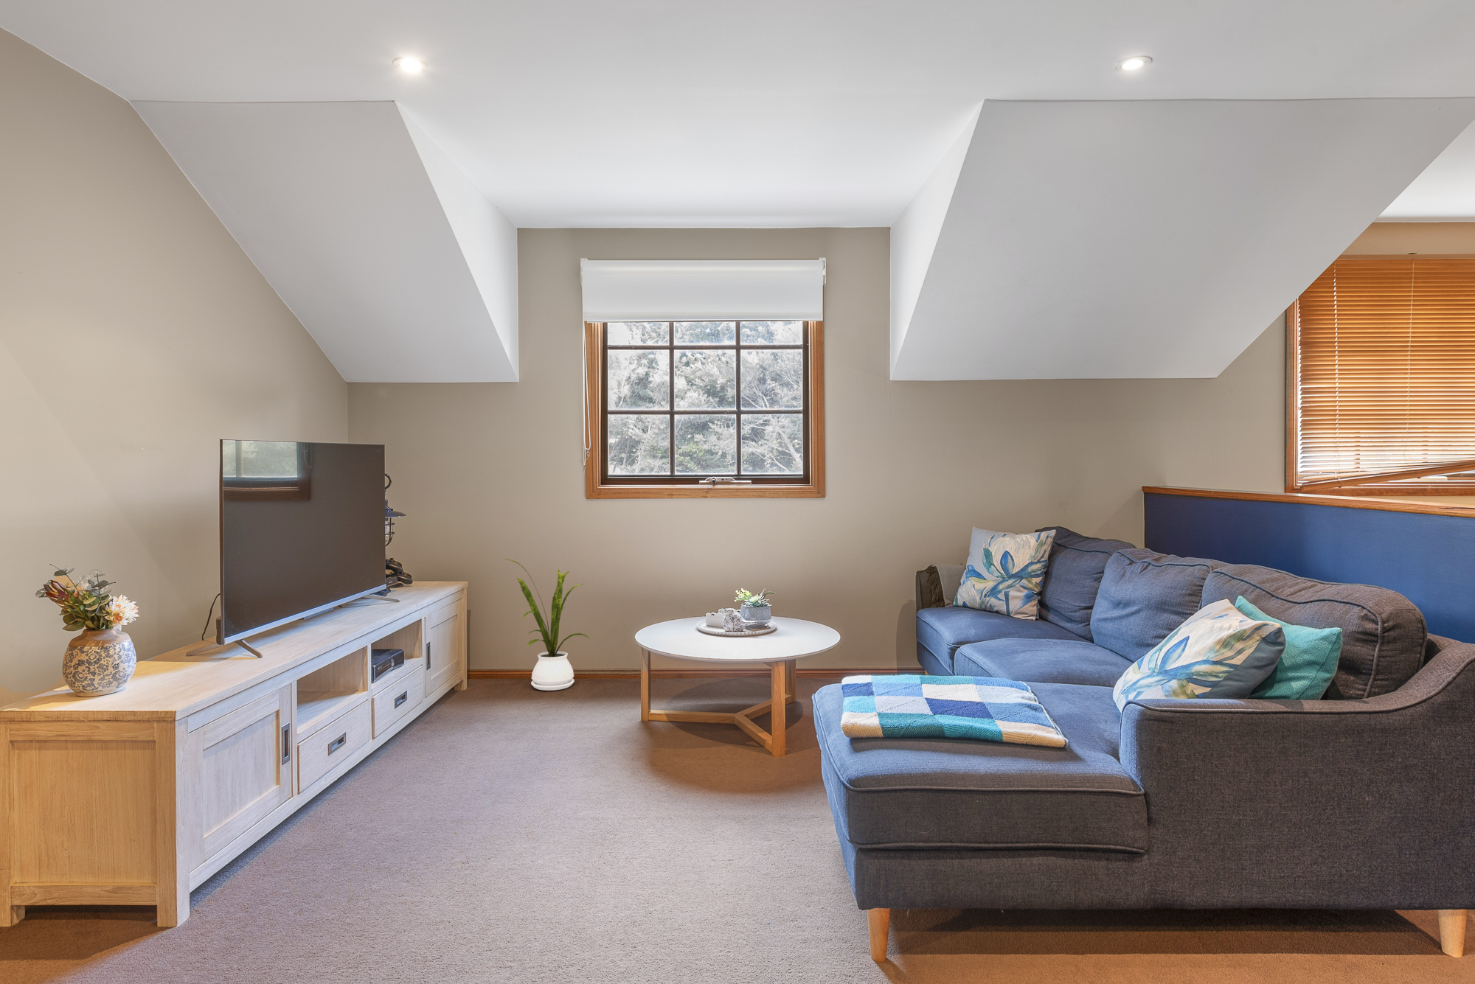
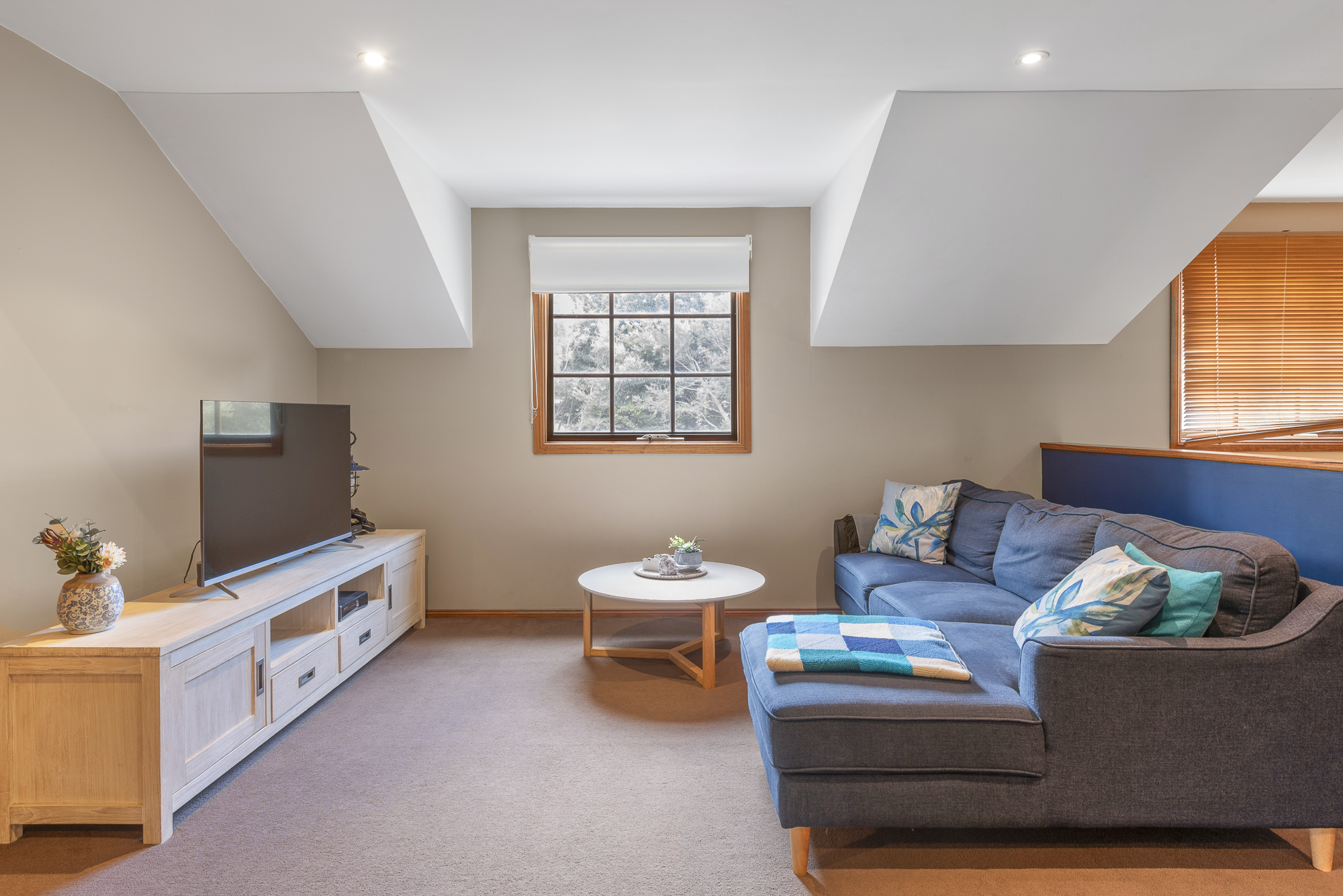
- house plant (547, 622)
